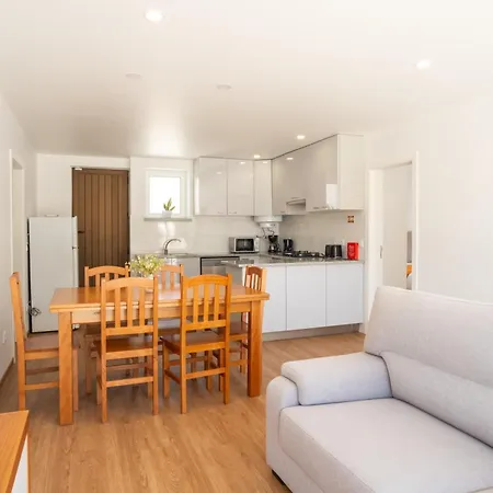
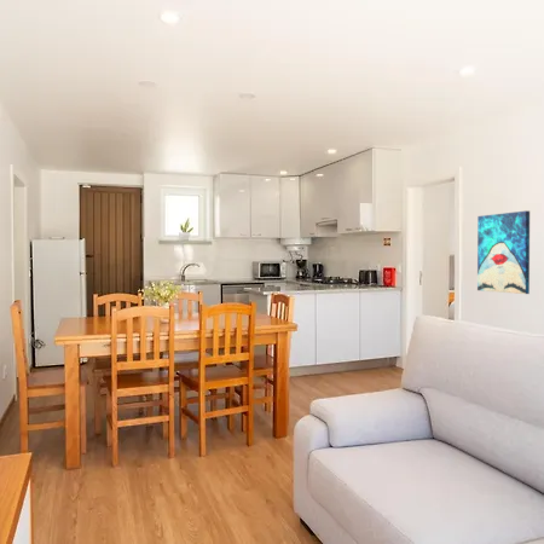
+ wall art (502, 253)
